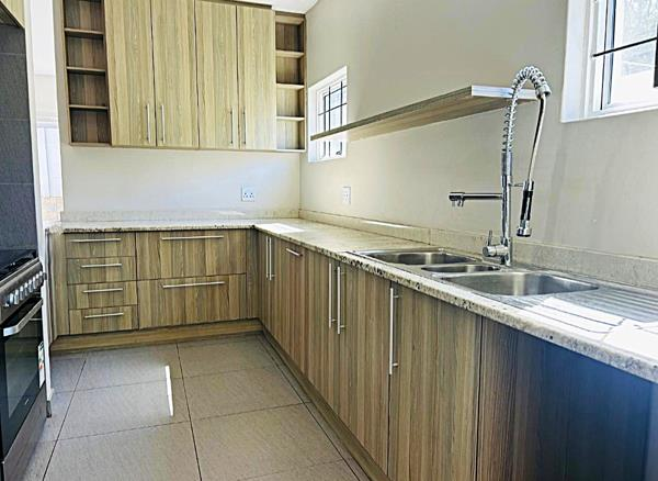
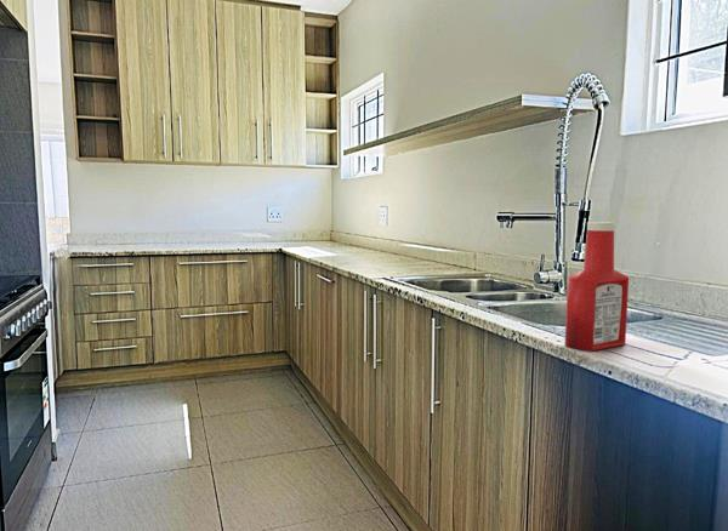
+ soap bottle (597, 284)
